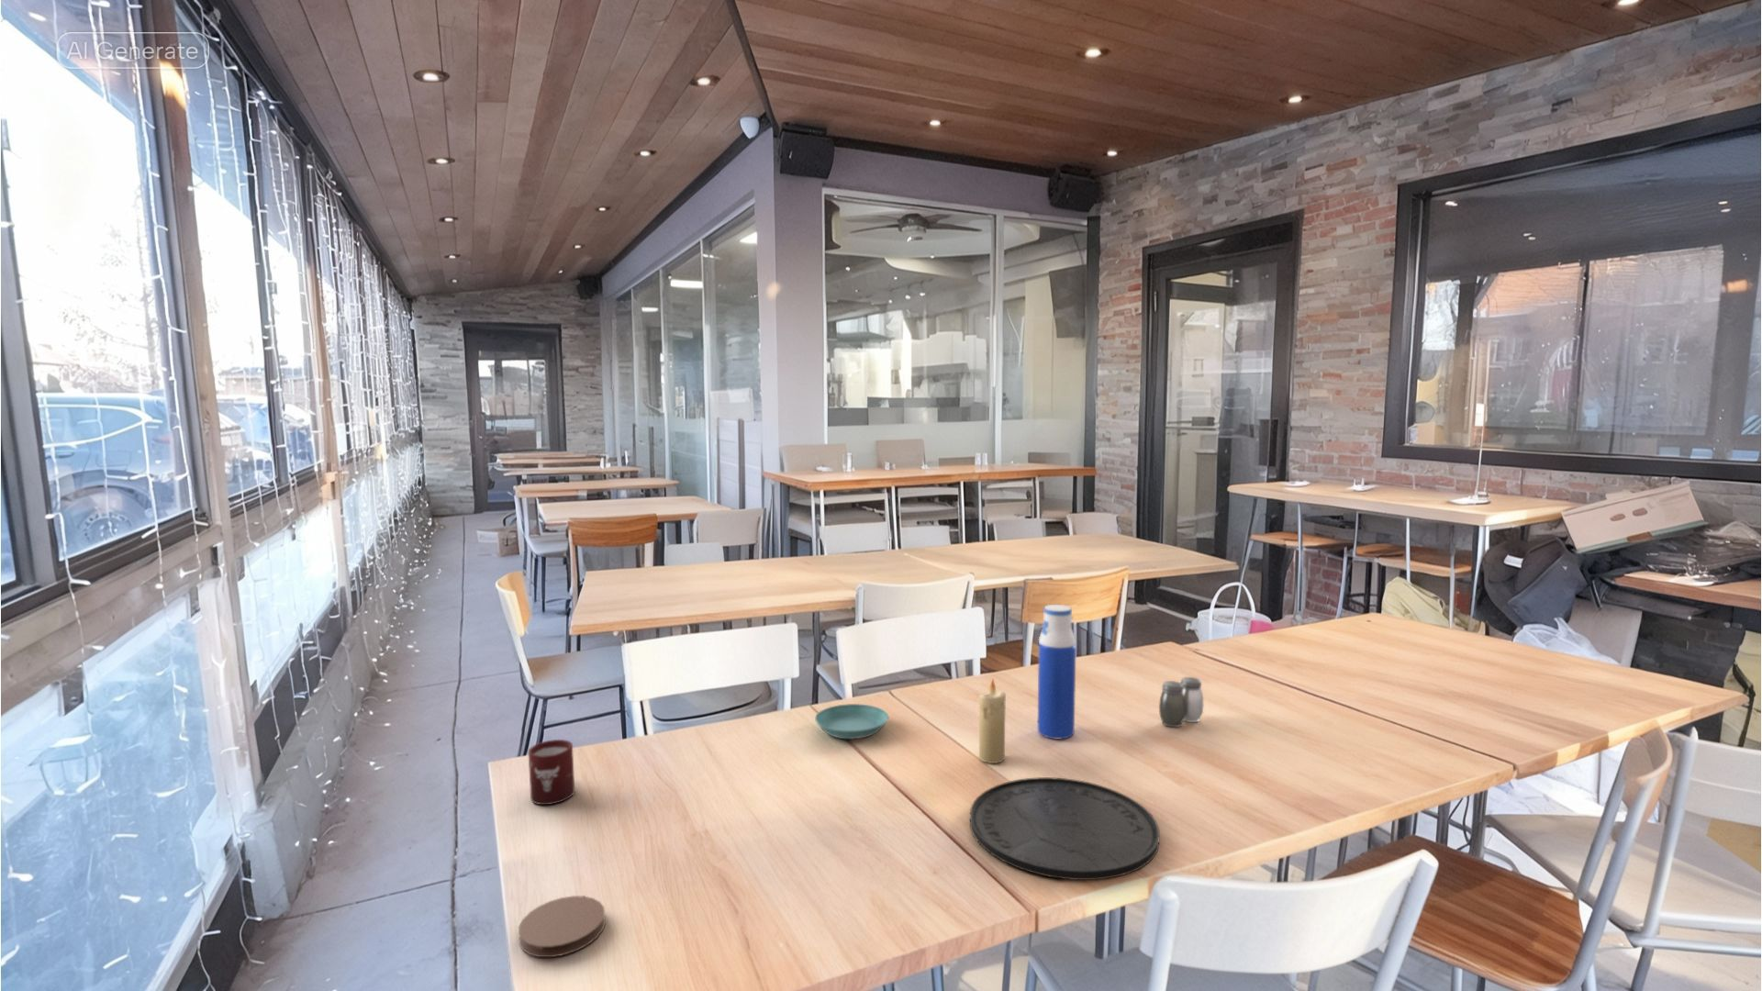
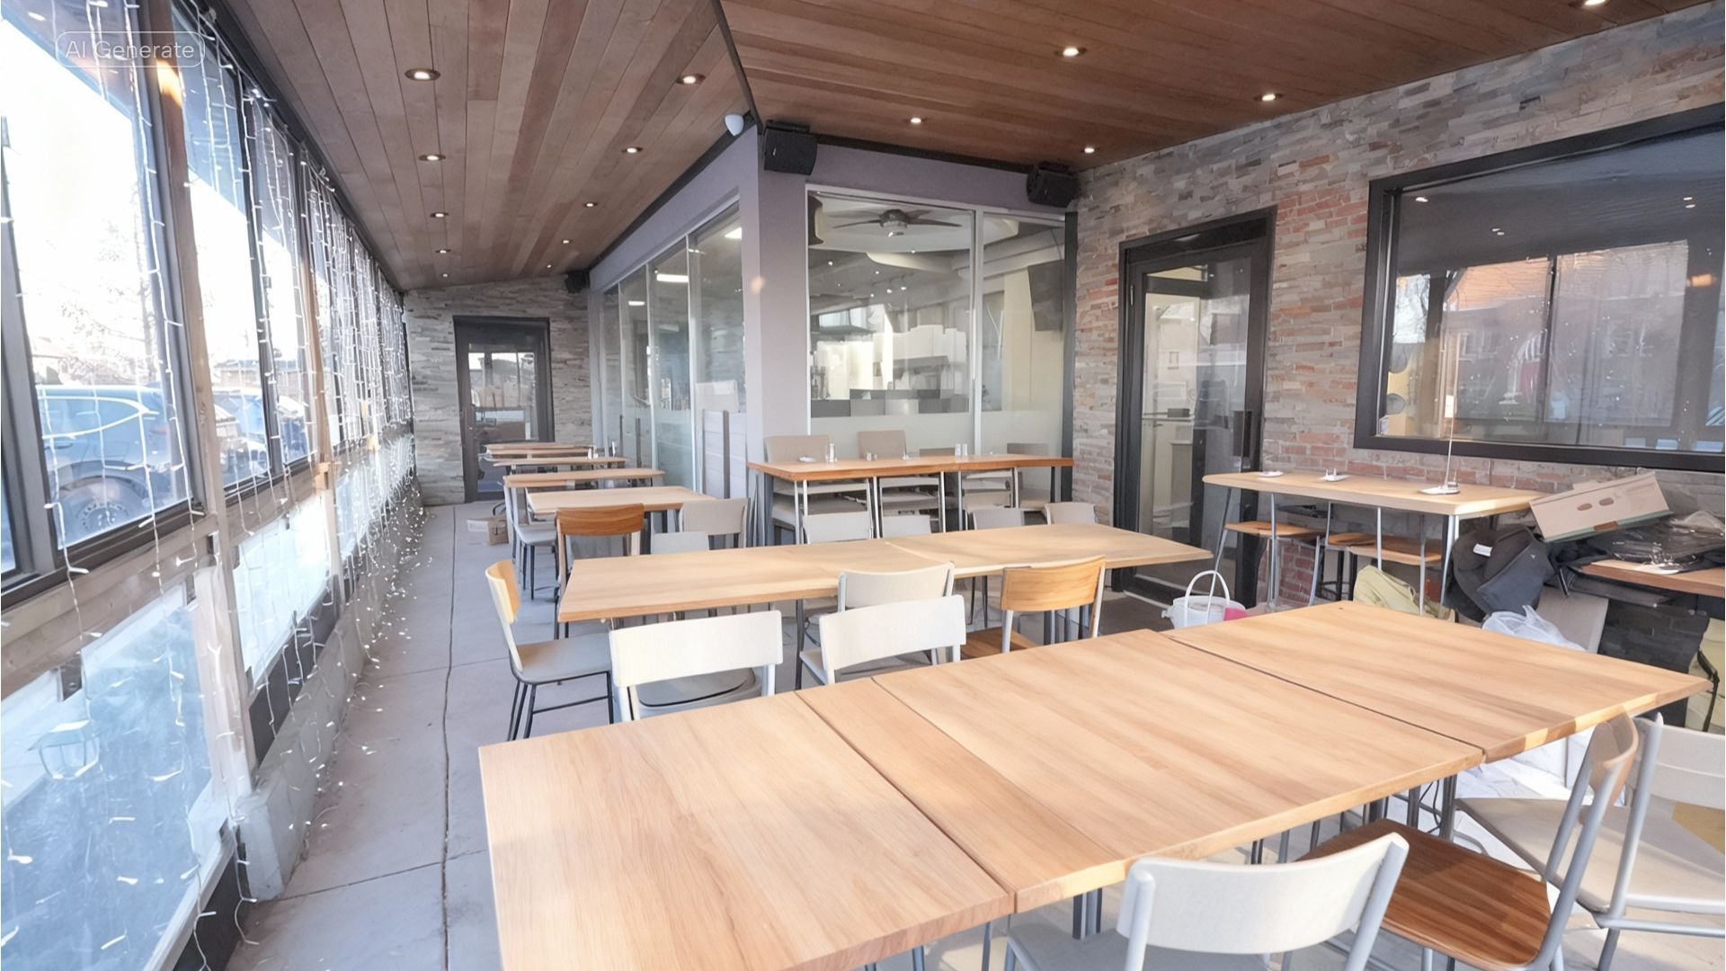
- water bottle (1056, 670)
- coaster (563, 924)
- cup (552, 767)
- saucer (852, 722)
- candle (991, 719)
- plate (1061, 822)
- salt and pepper shaker (1181, 701)
